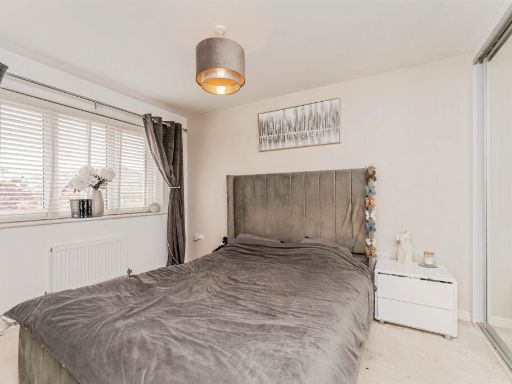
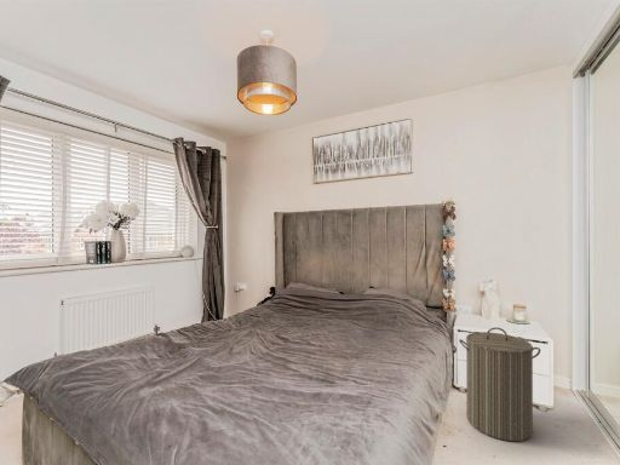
+ laundry hamper (498, 375)
